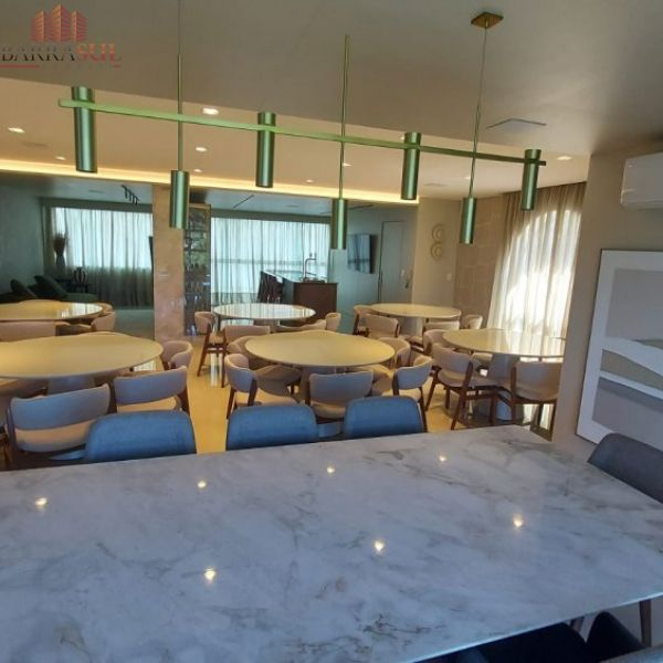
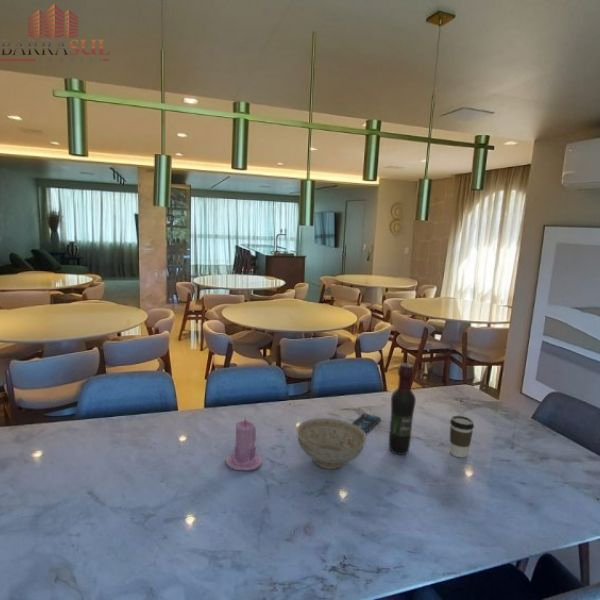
+ smartphone (365, 422)
+ coffee cup (460, 436)
+ decorative bowl (330, 446)
+ candle (244, 439)
+ wine bottle (402, 408)
